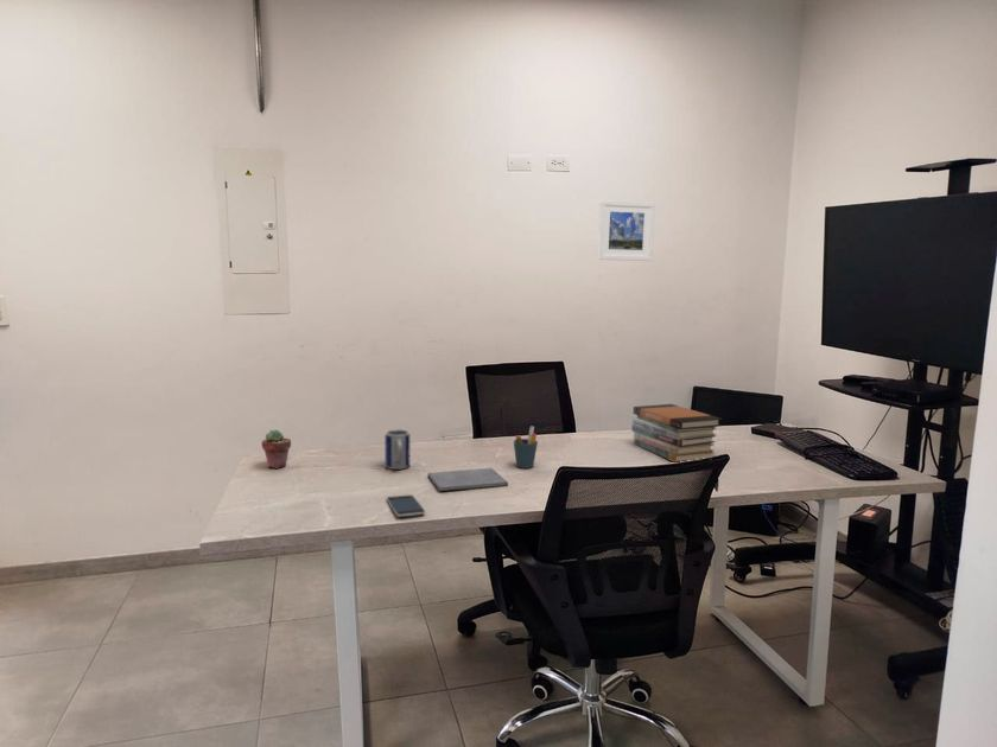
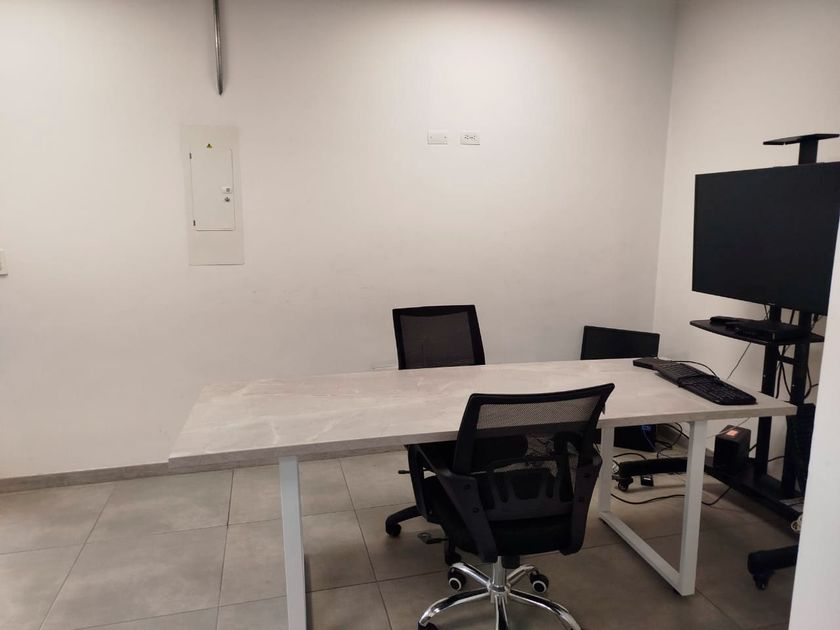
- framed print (625, 230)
- pen holder (525, 447)
- mug (398, 451)
- potted succulent (277, 447)
- book stack (673, 432)
- smartphone (405, 504)
- notepad (466, 478)
